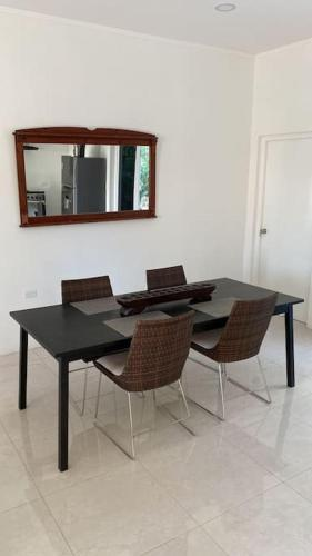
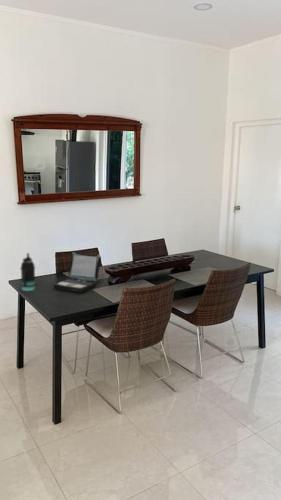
+ laptop (77, 271)
+ bottle (26, 272)
